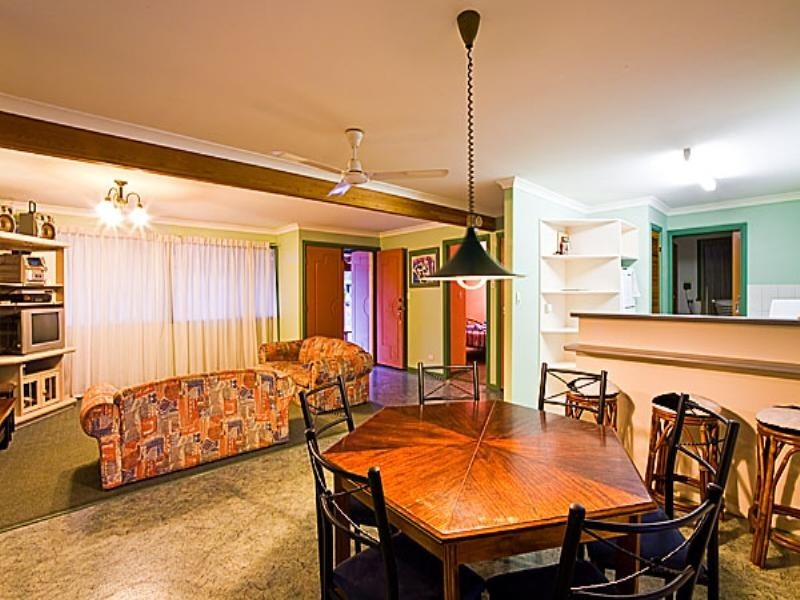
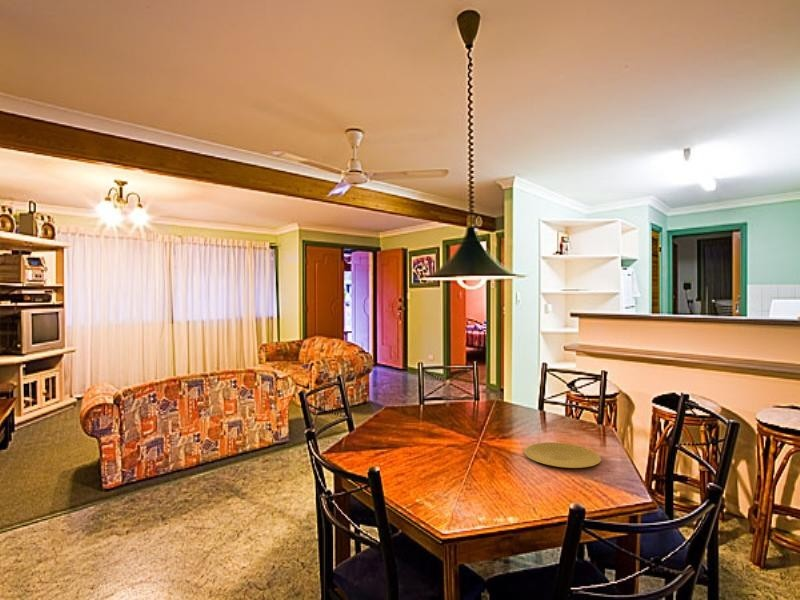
+ plate (561, 455)
